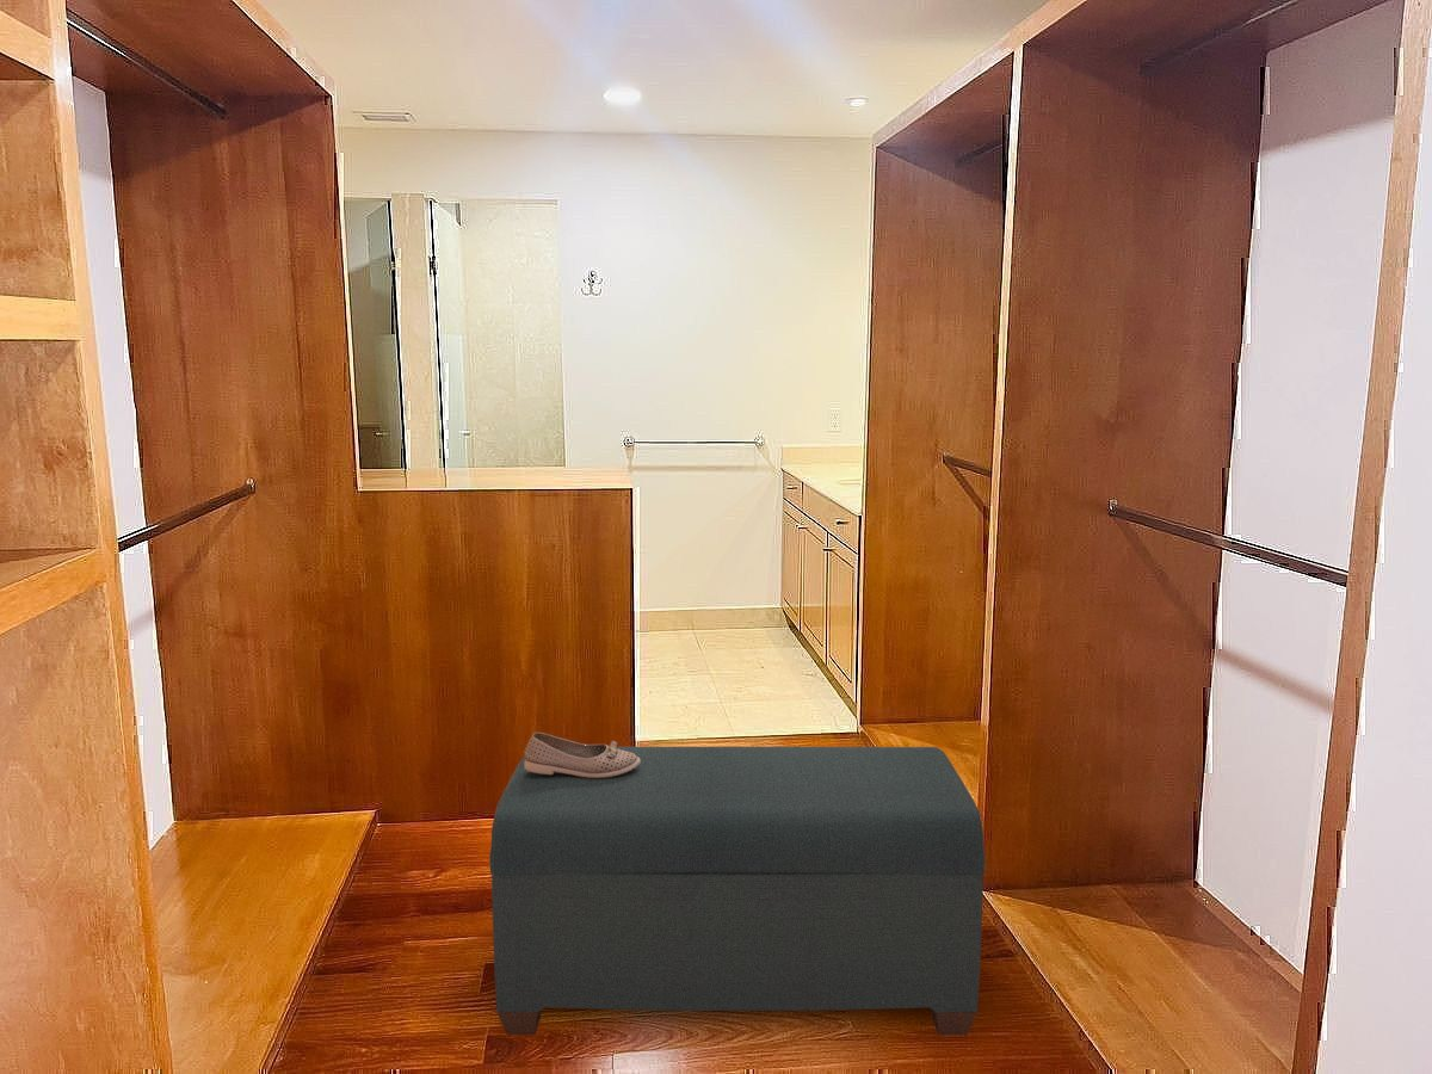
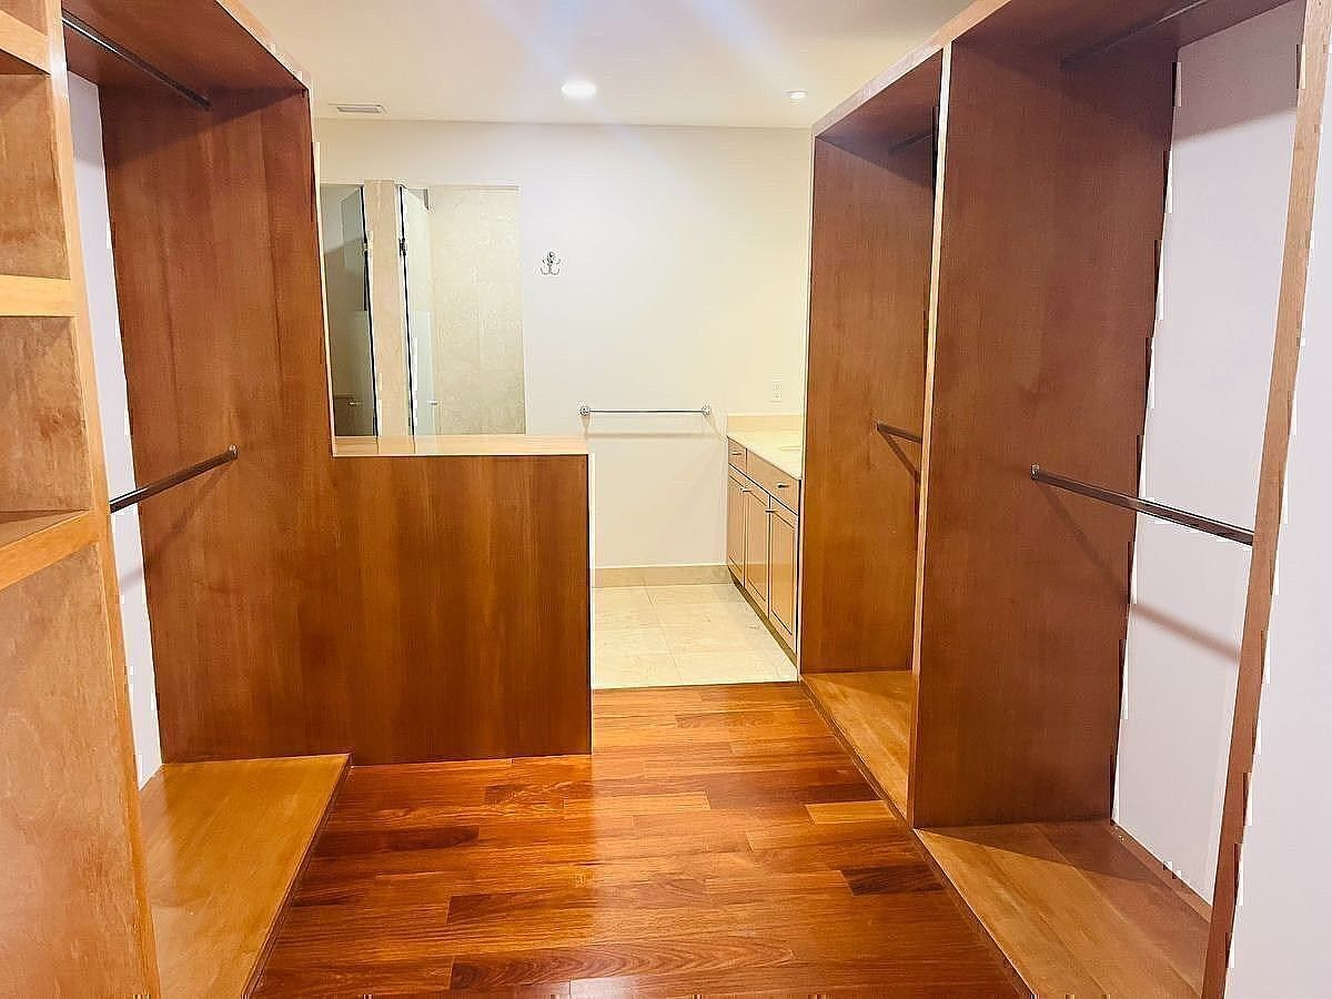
- bench (734, 876)
- shoe (581, 751)
